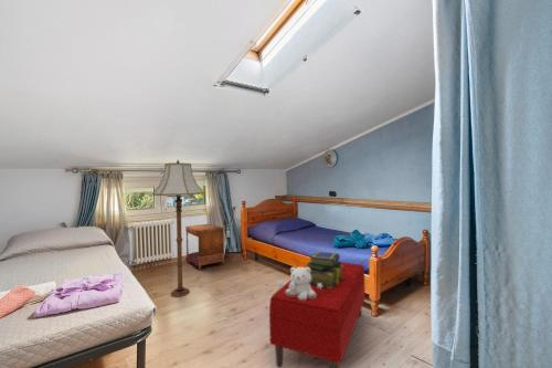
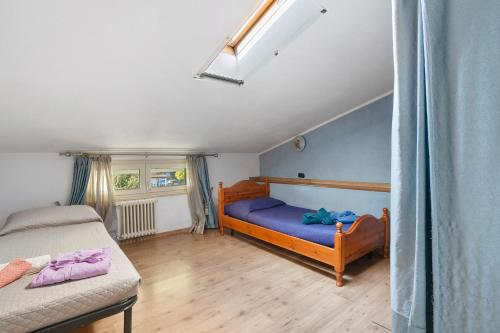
- stack of books (323, 266)
- canopy bed (204, 244)
- floor lamp (179, 225)
- teddy bear (299, 281)
- bench (325, 307)
